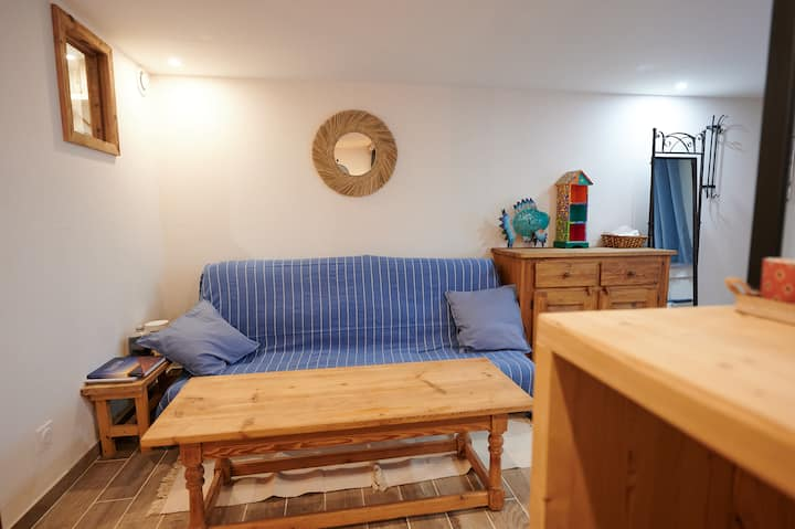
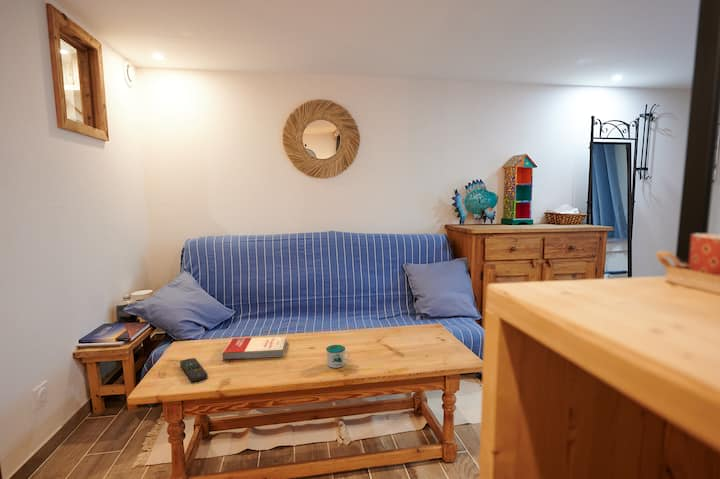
+ book (256, 346)
+ mug (338, 356)
+ remote control (193, 368)
